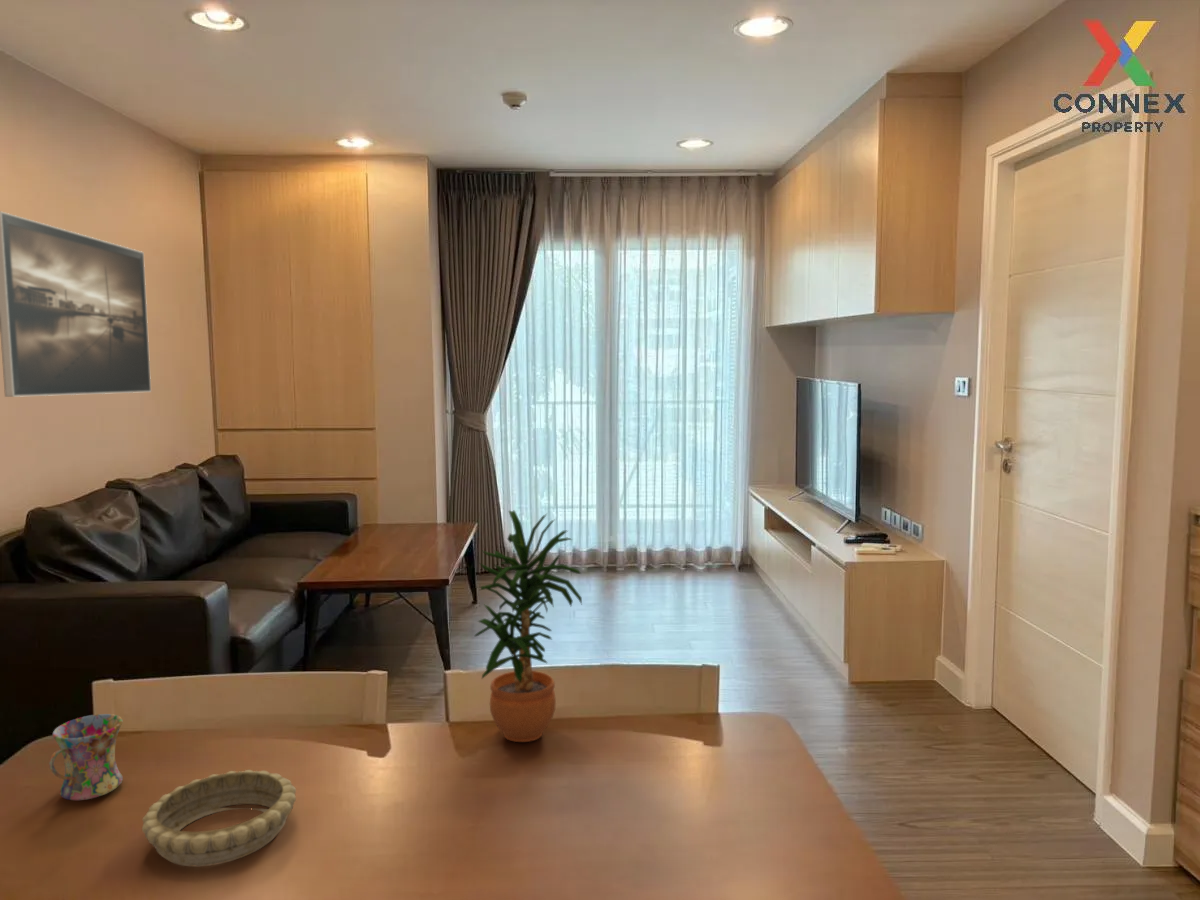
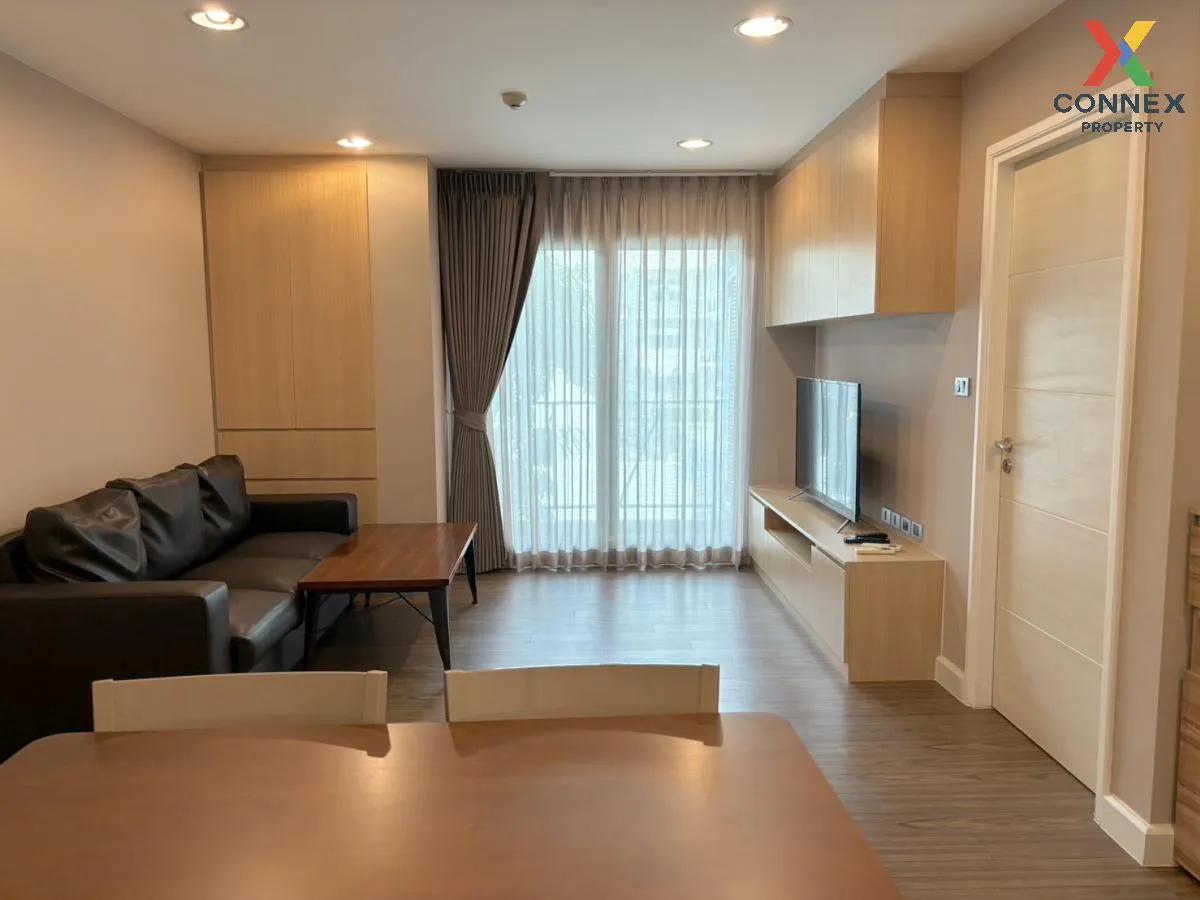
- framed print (83, 315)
- decorative bowl (219, 811)
- mug (83, 762)
- potted plant (529, 628)
